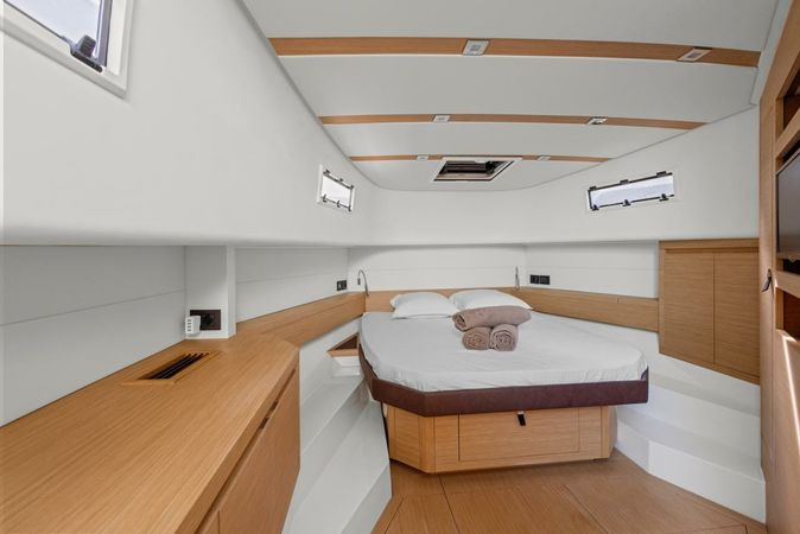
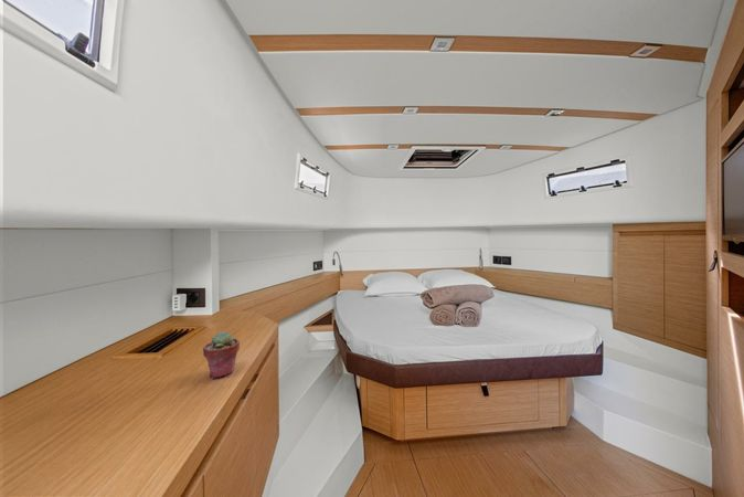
+ potted succulent (222, 351)
